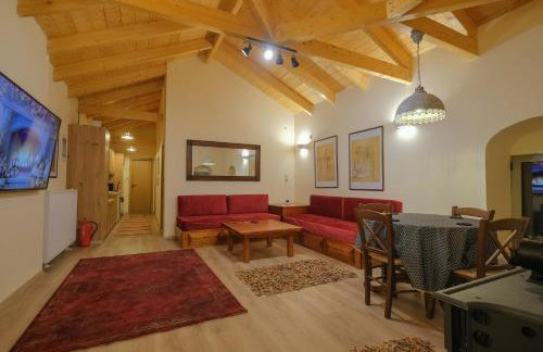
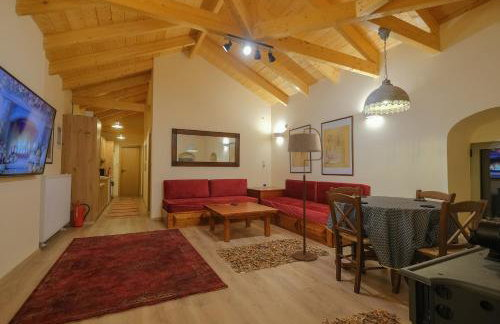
+ floor lamp (305, 192)
